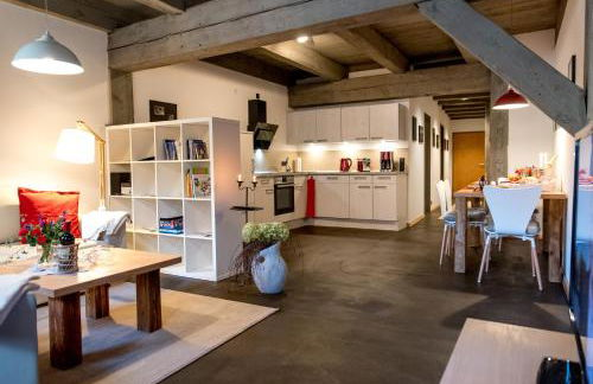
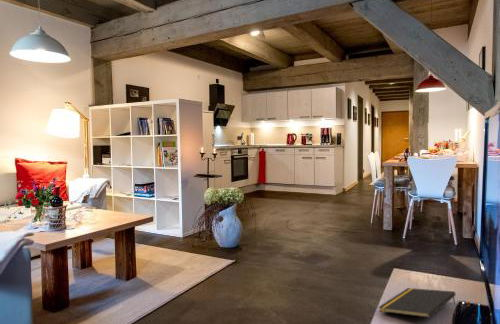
+ notepad (417, 301)
